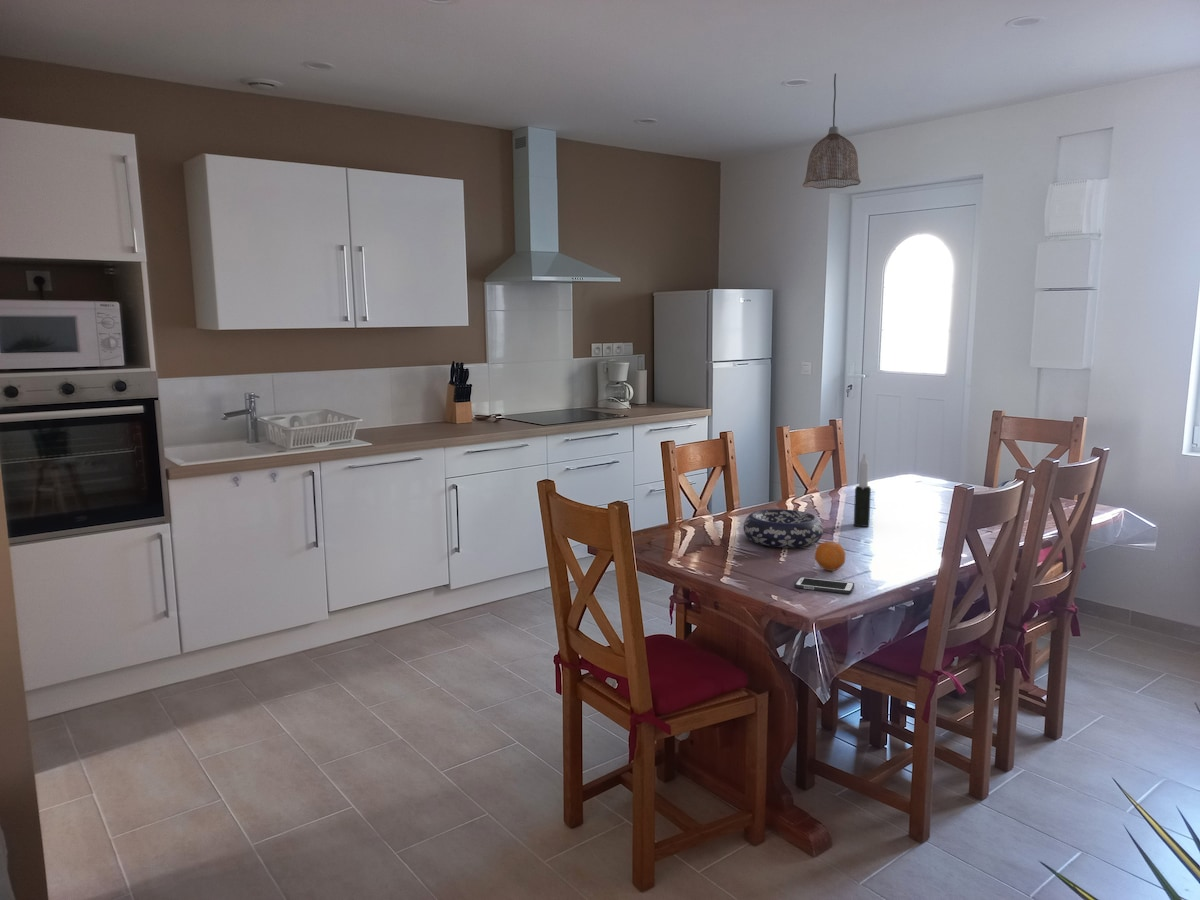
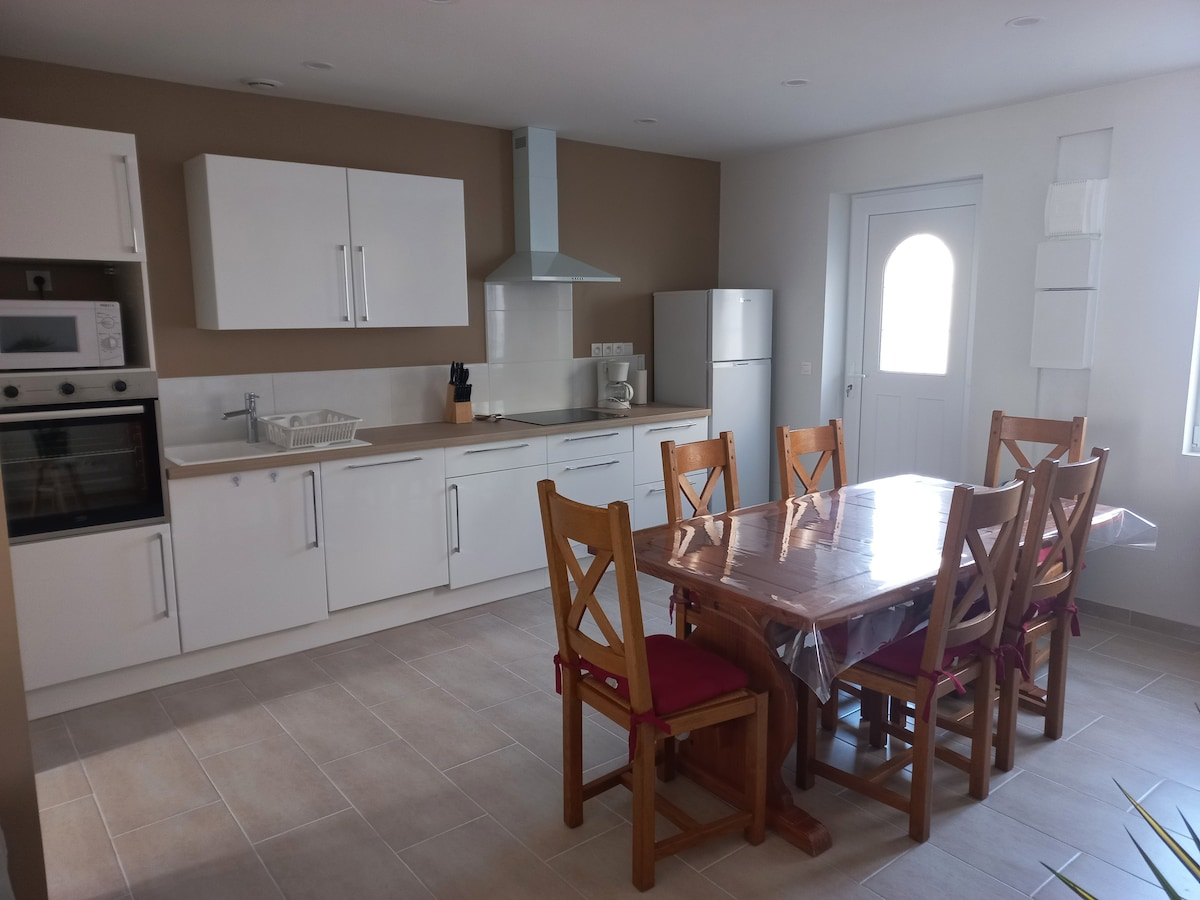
- pendant lamp (833, 129)
- cell phone (824, 585)
- decorative bowl (782, 528)
- candle (862, 489)
- fruit (830, 556)
